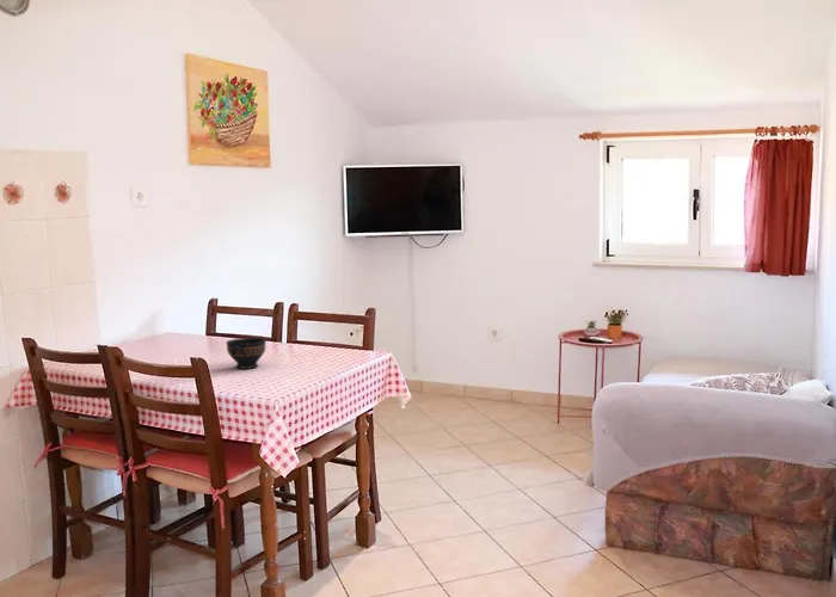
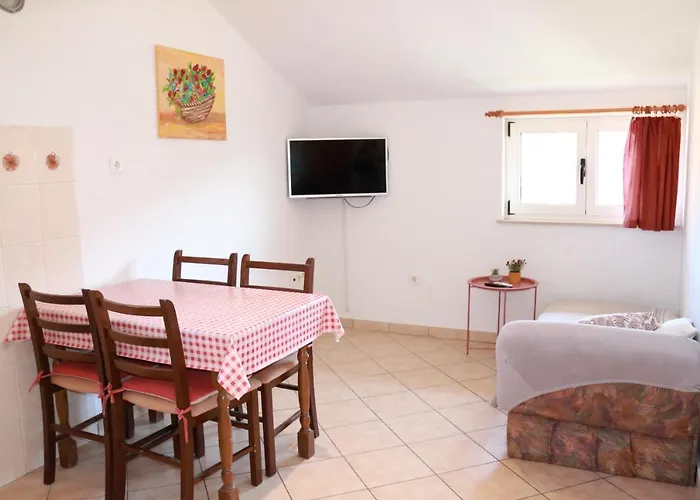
- bowl (247, 353)
